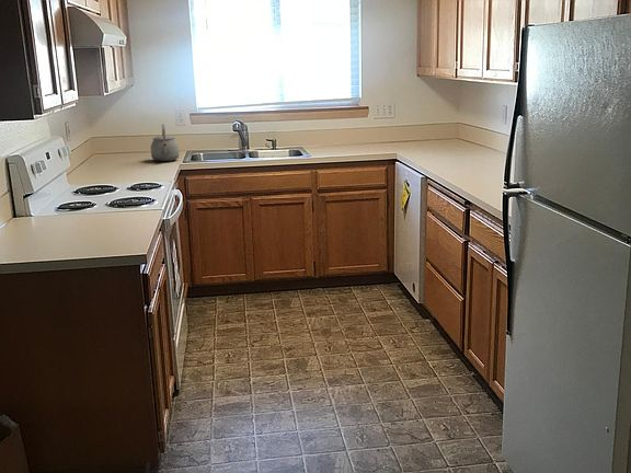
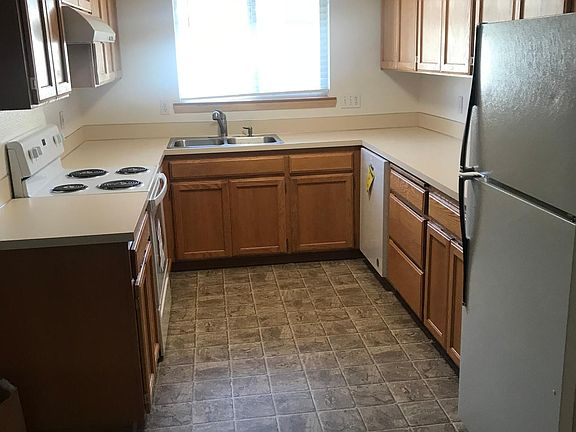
- tea kettle (164, 142)
